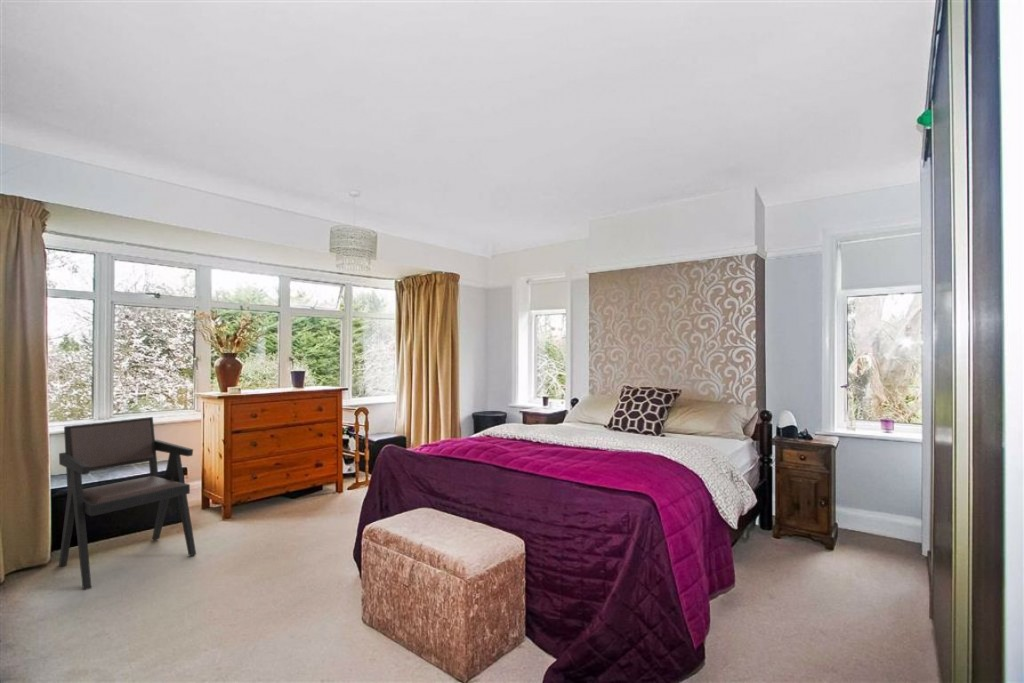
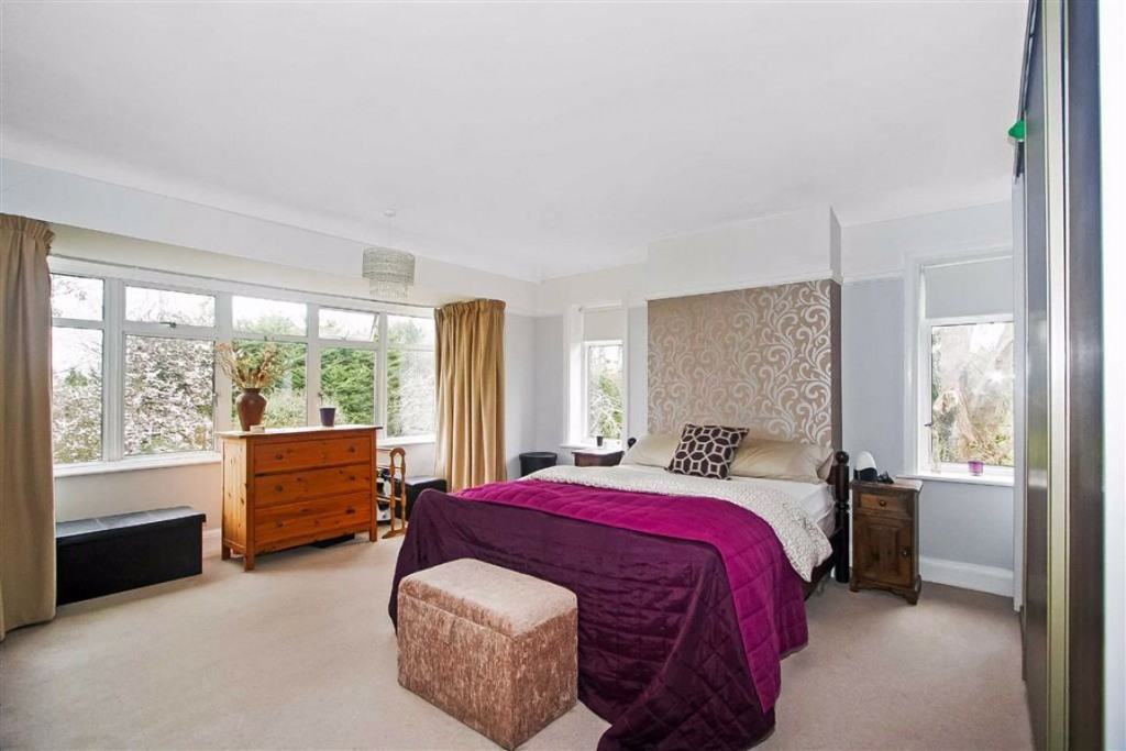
- armchair (126, 492)
